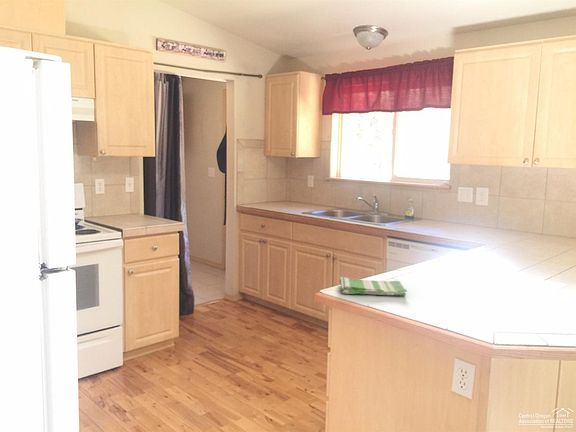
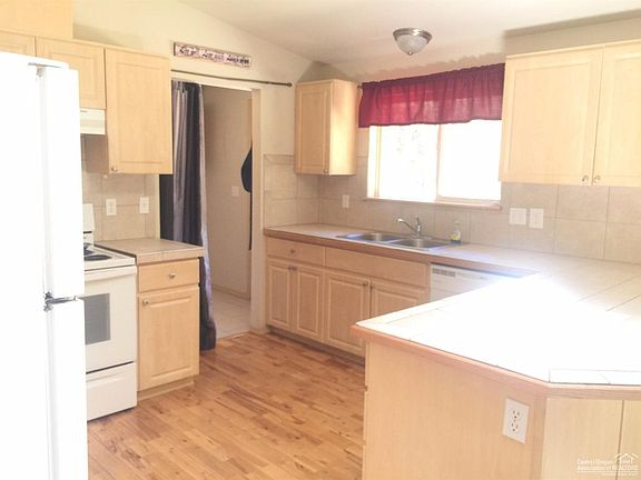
- dish towel (371, 285)
